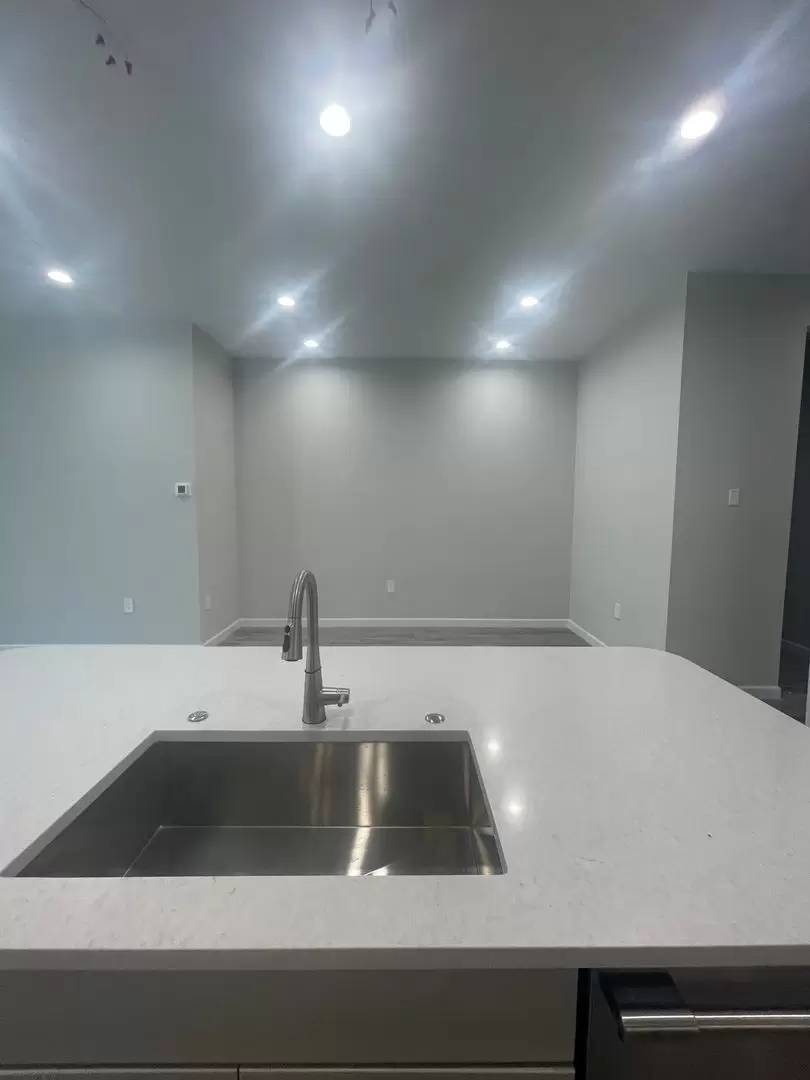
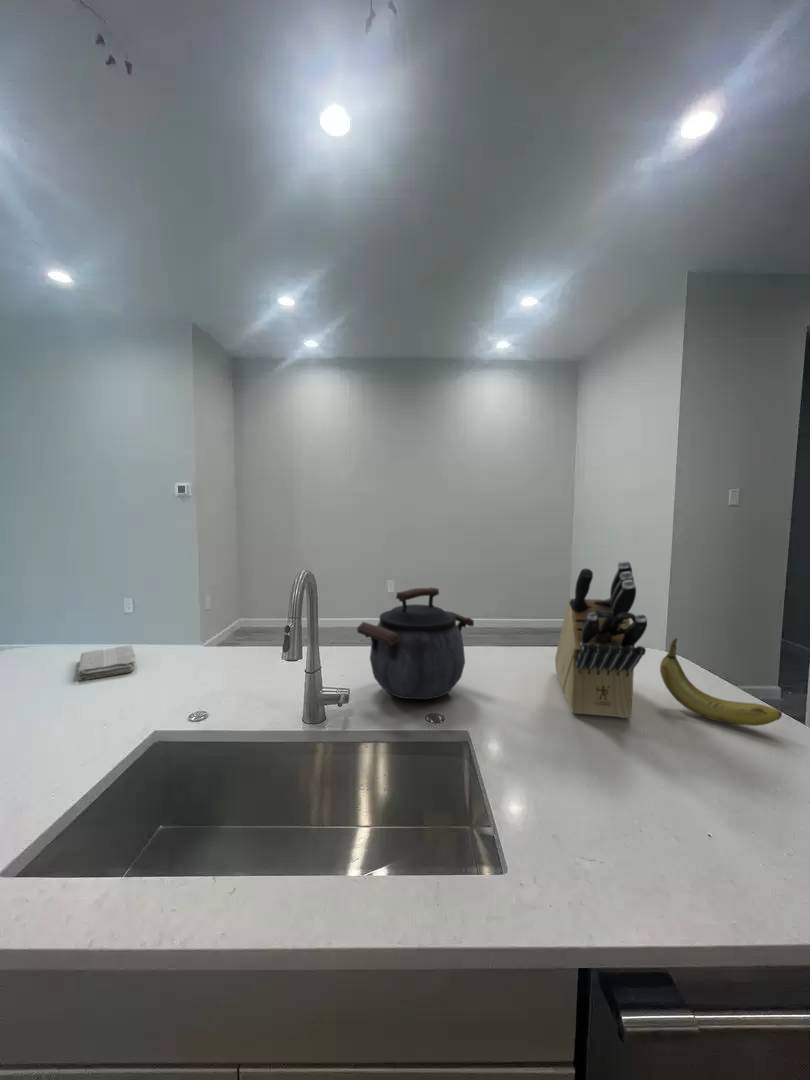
+ fruit (709, 695)
+ knife block (594, 628)
+ kettle (417, 640)
+ washcloth (107, 660)
